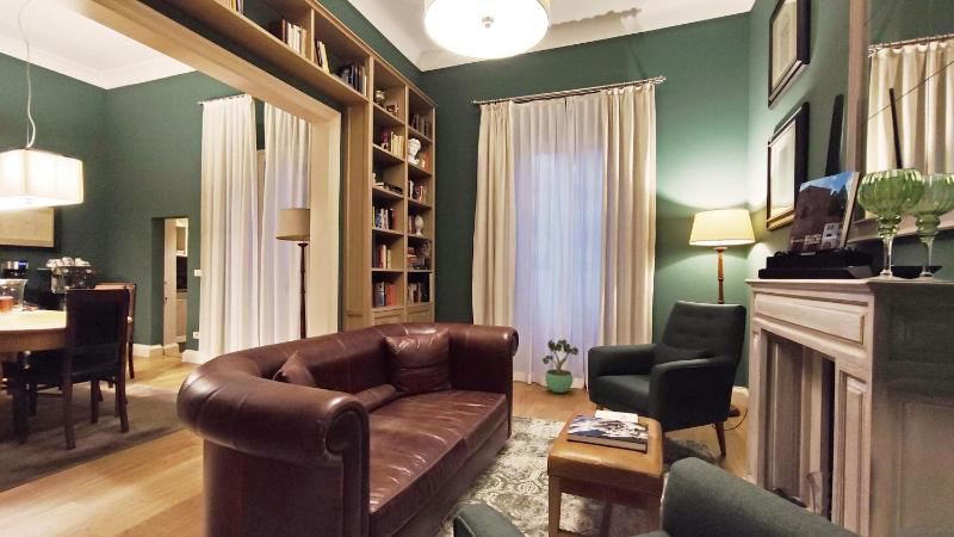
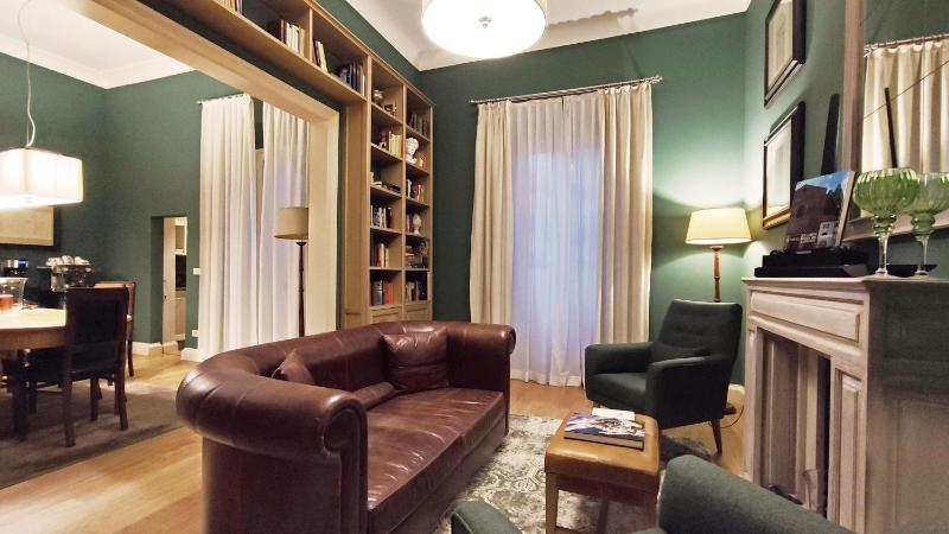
- potted plant (560, 365)
